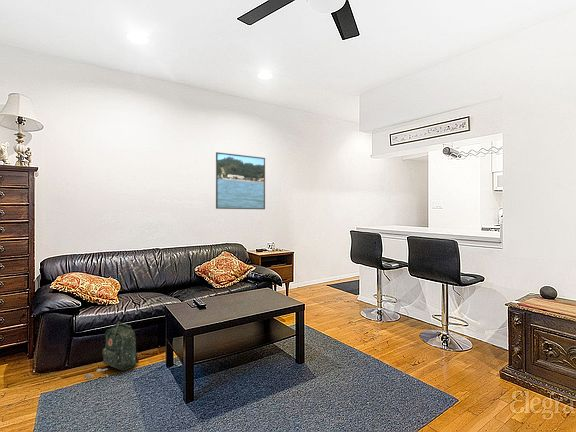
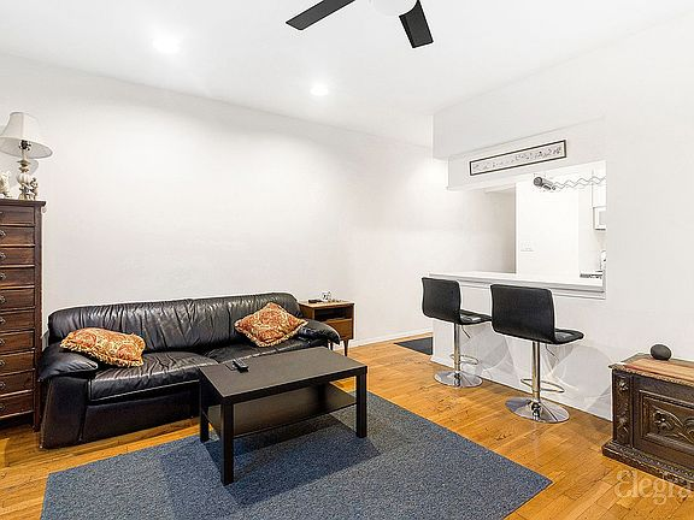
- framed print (241, 182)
- backpack (118, 347)
